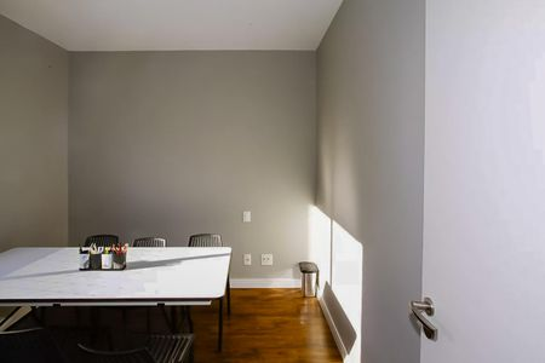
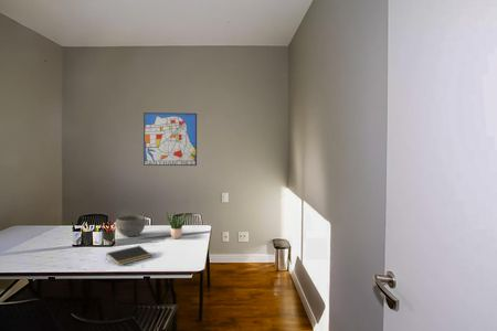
+ bowl (130, 226)
+ notepad (129, 255)
+ potted plant (176, 222)
+ wall art (170, 139)
